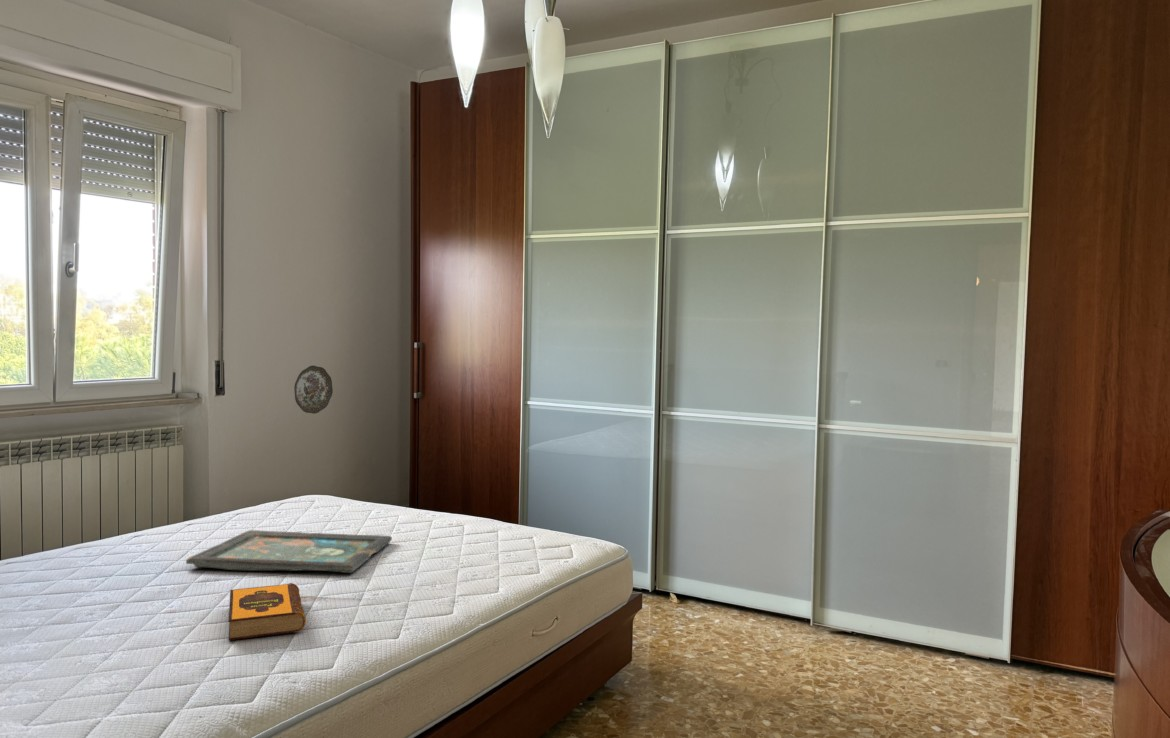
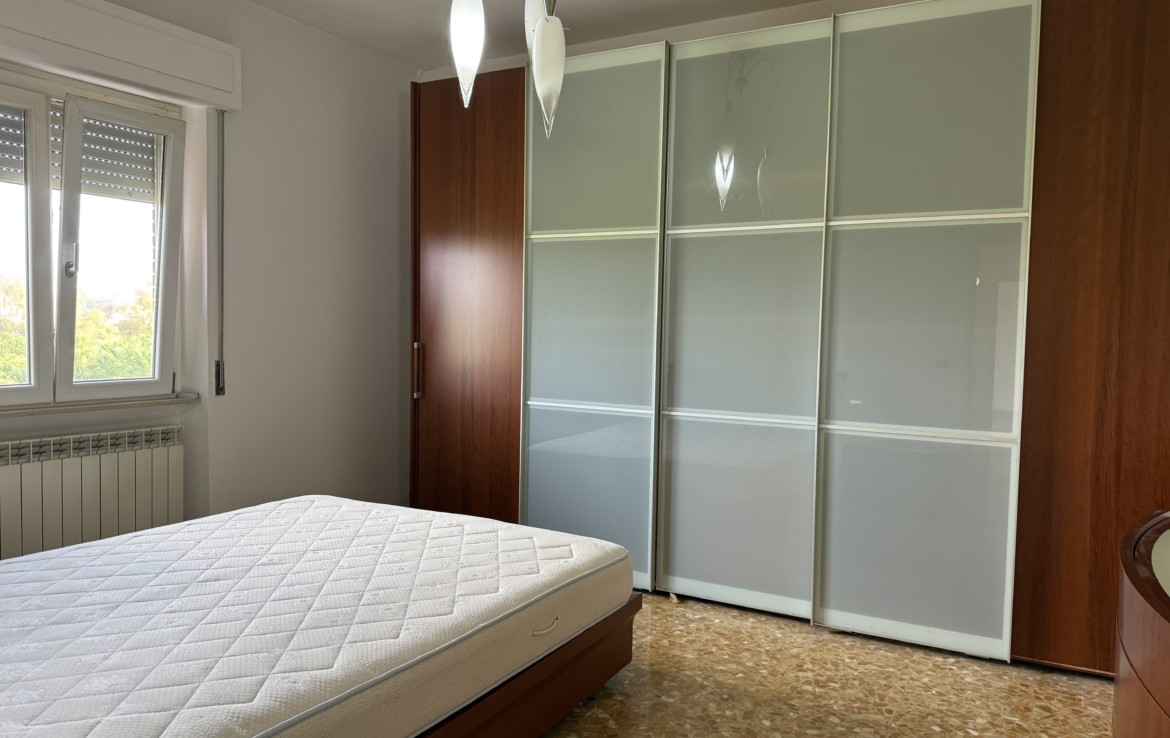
- hardback book (266, 609)
- decorative plate (312, 389)
- decorative tray (296, 550)
